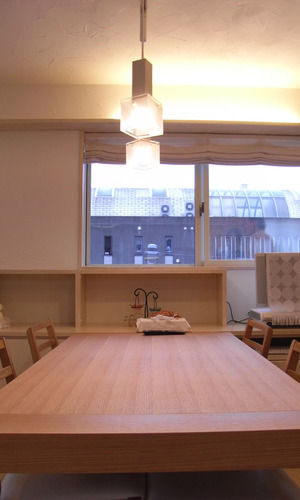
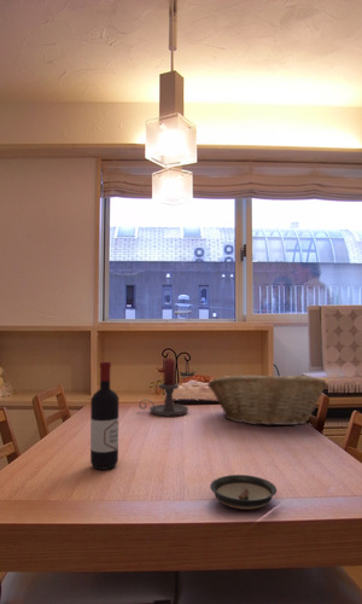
+ saucer (243, 494)
+ fruit basket (265, 394)
+ wine bottle (104, 413)
+ candle holder (163, 384)
